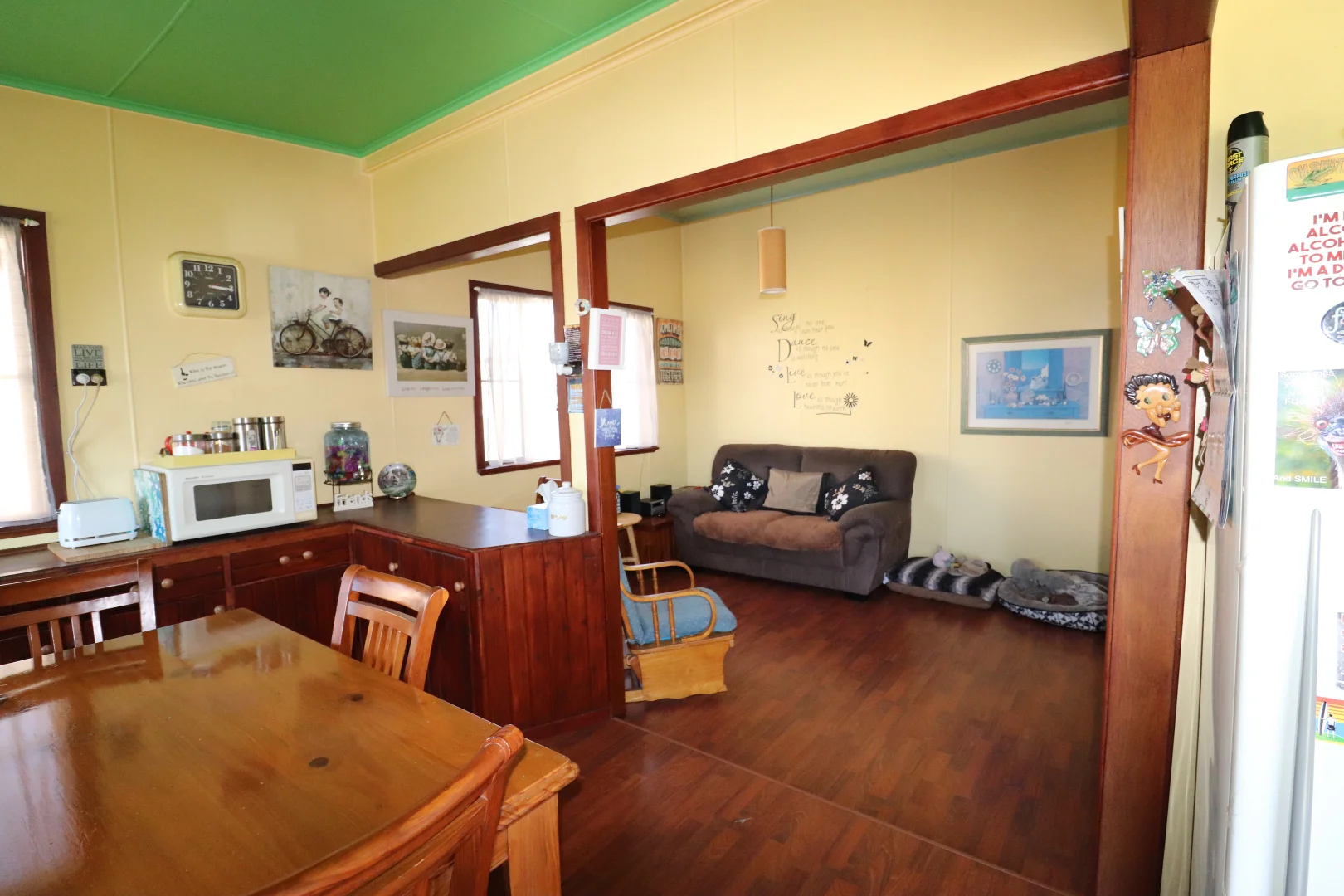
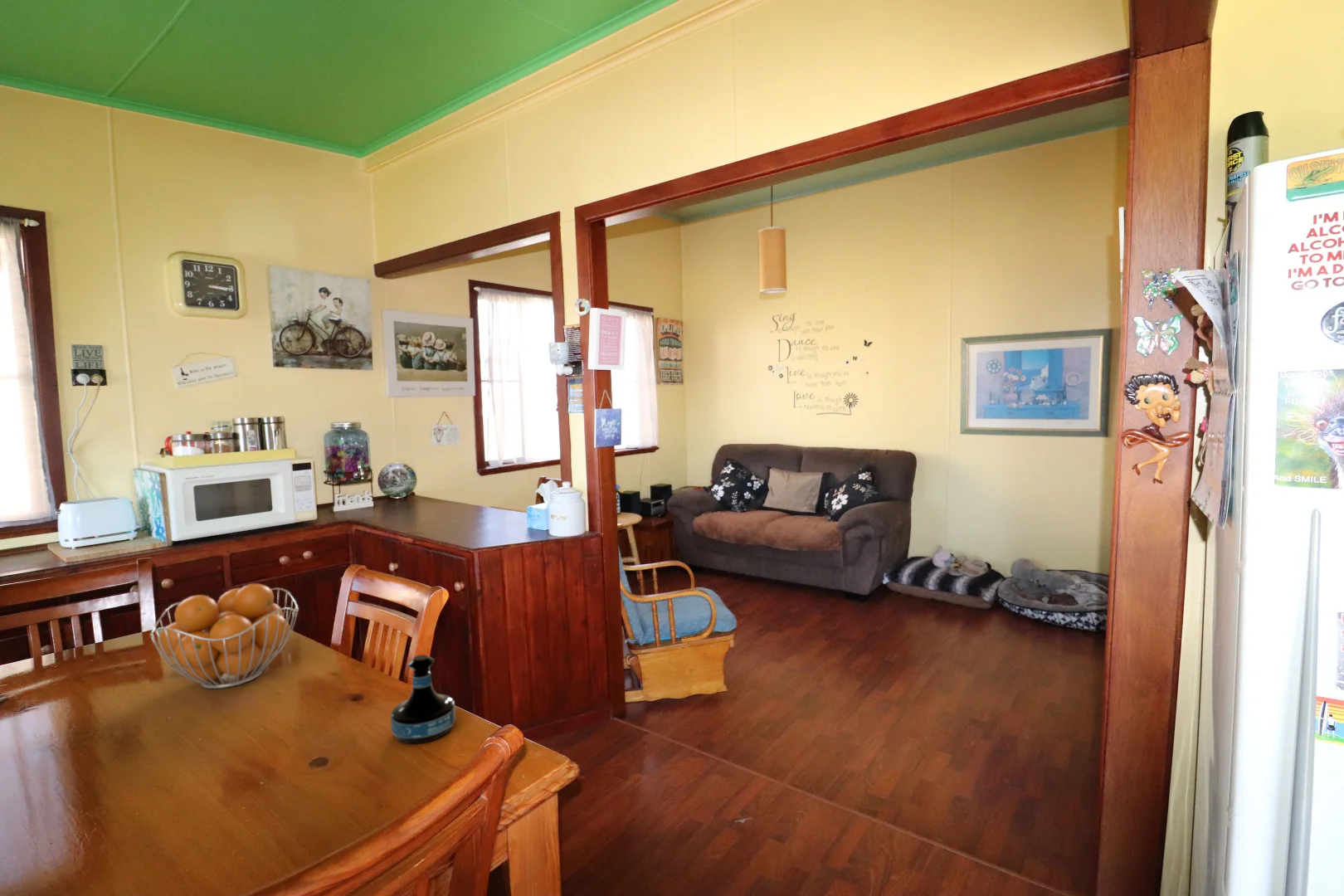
+ tequila bottle (422, 694)
+ fruit basket (229, 633)
